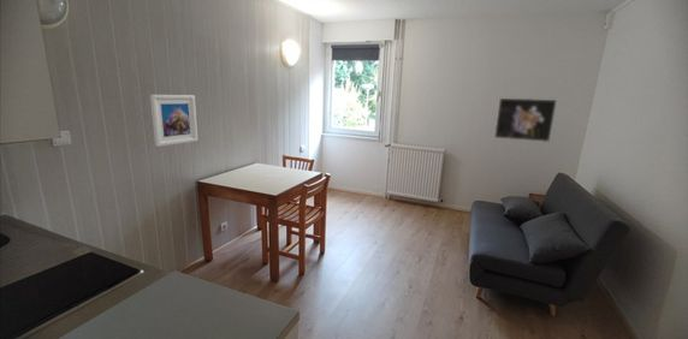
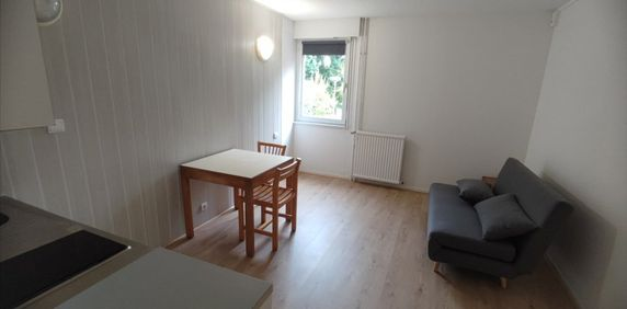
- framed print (176, 119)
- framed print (523, 119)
